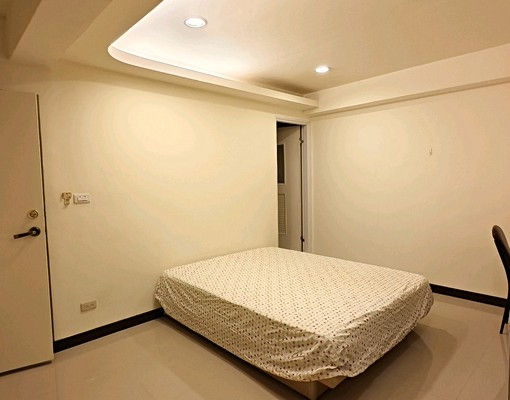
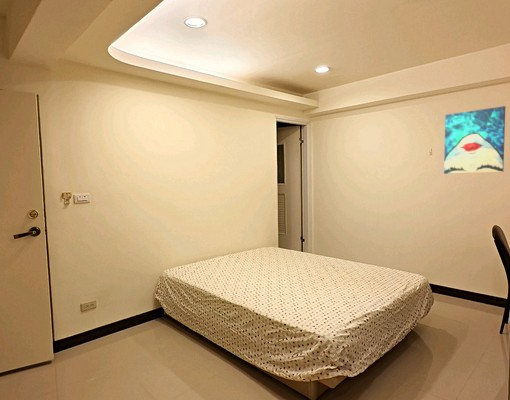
+ wall art (472, 142)
